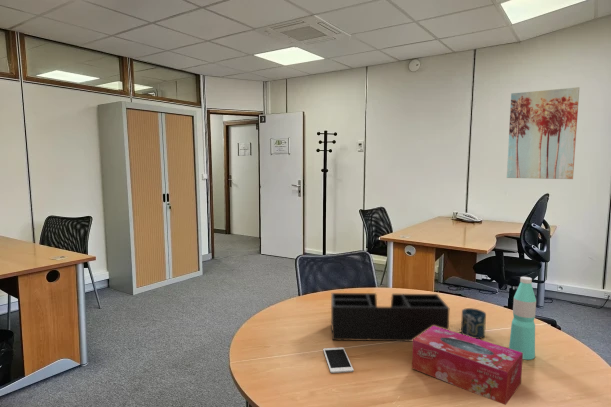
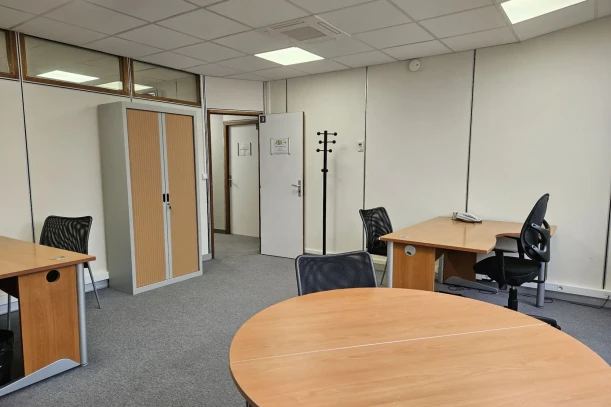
- cup (472, 321)
- cell phone (337, 359)
- tissue box (465, 360)
- desk organizer (386, 316)
- wall art (541, 135)
- water bottle (523, 316)
